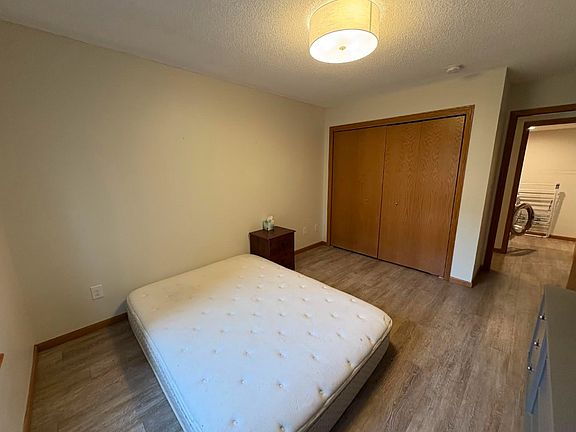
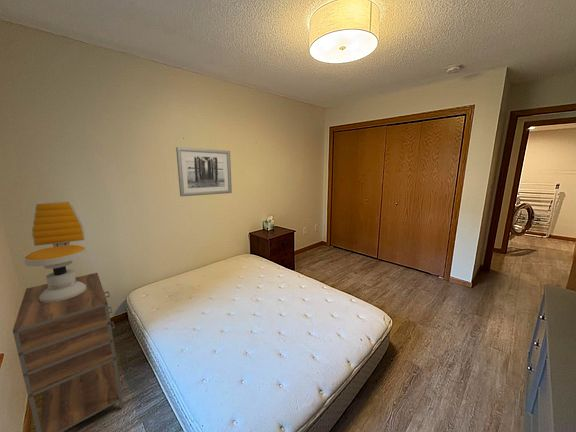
+ wall art (206, 172)
+ chair (58, 248)
+ nightstand (77, 345)
